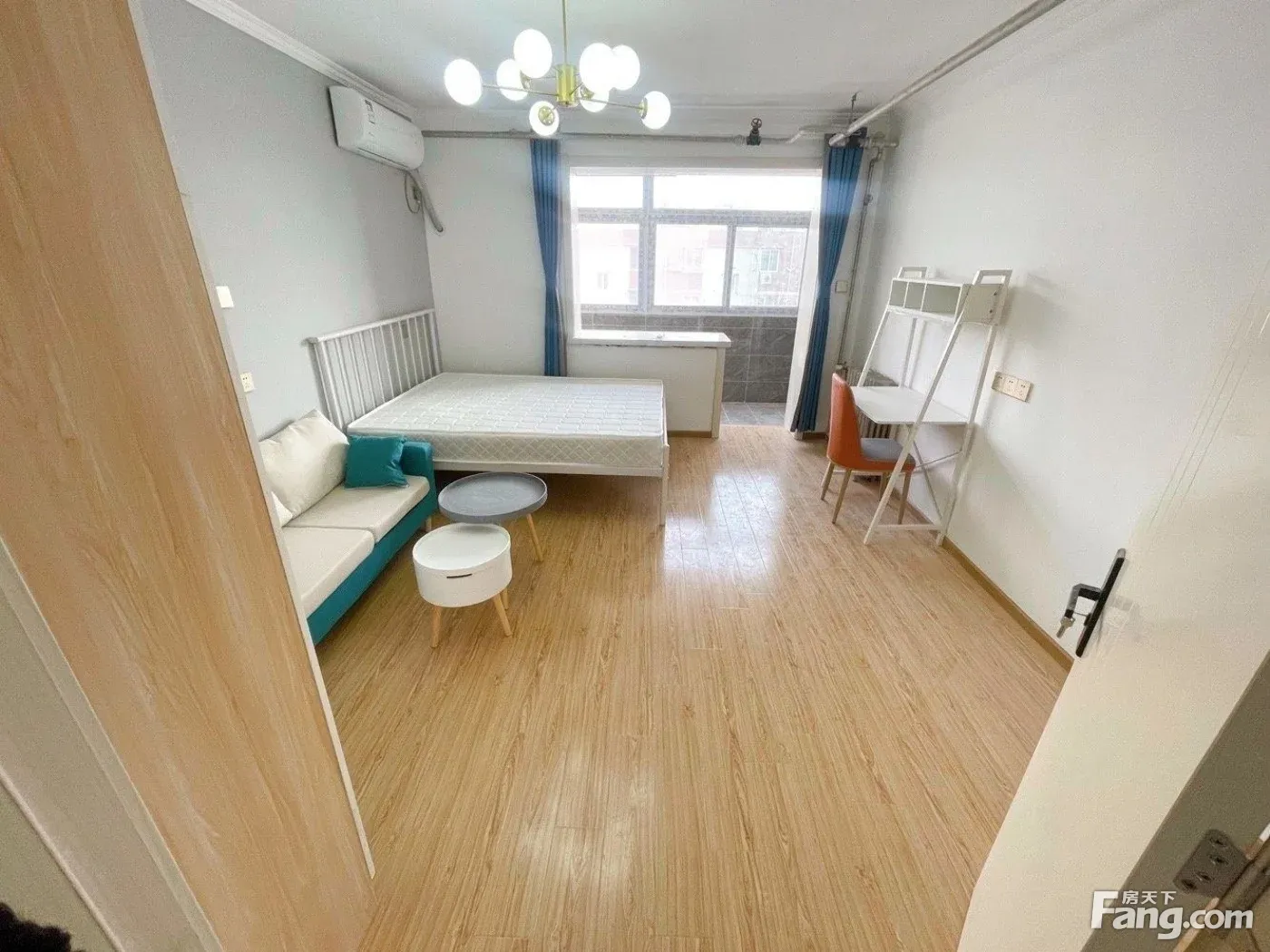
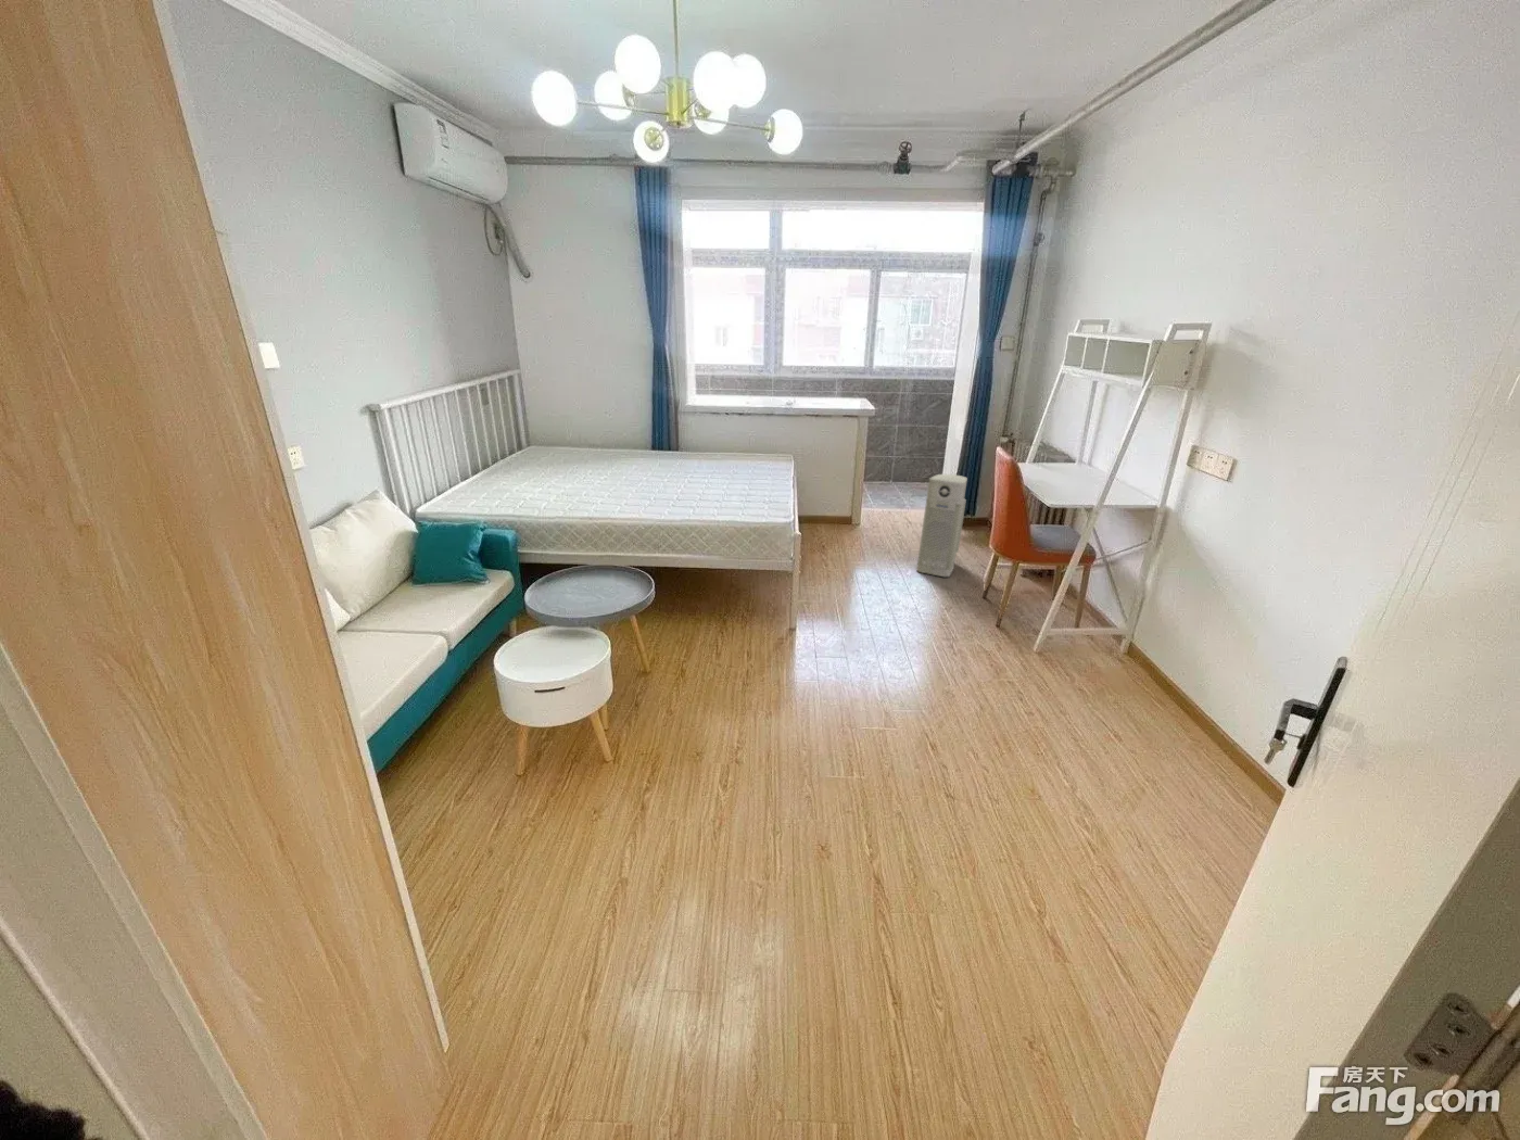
+ air purifier (943, 522)
